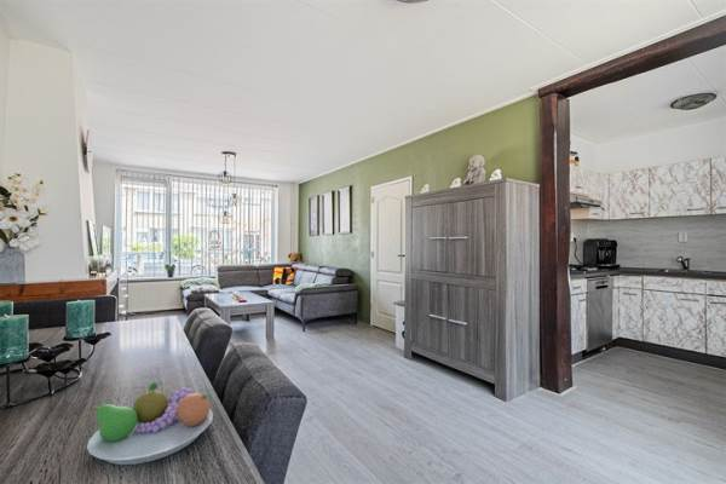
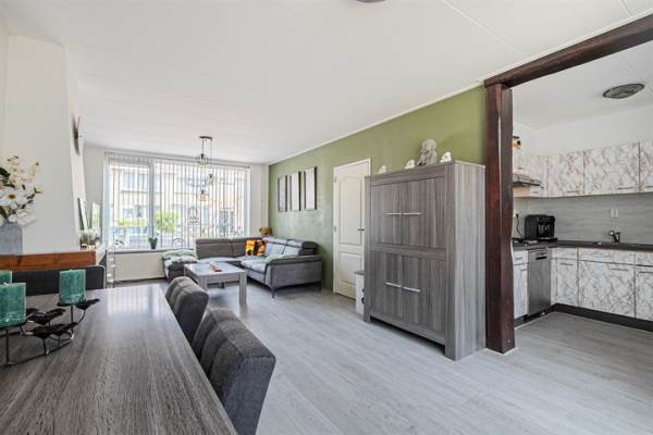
- fruit bowl (151, 415)
